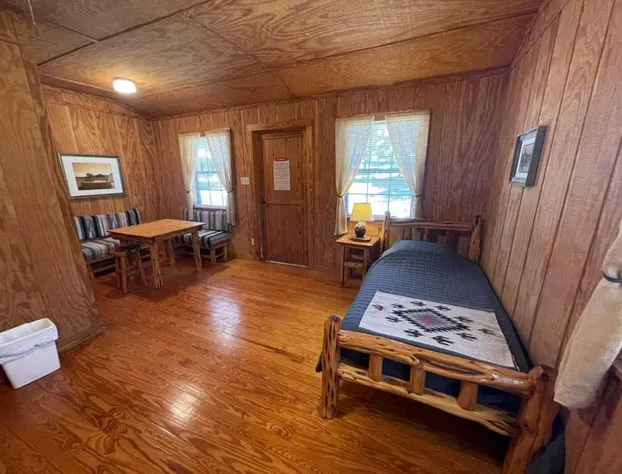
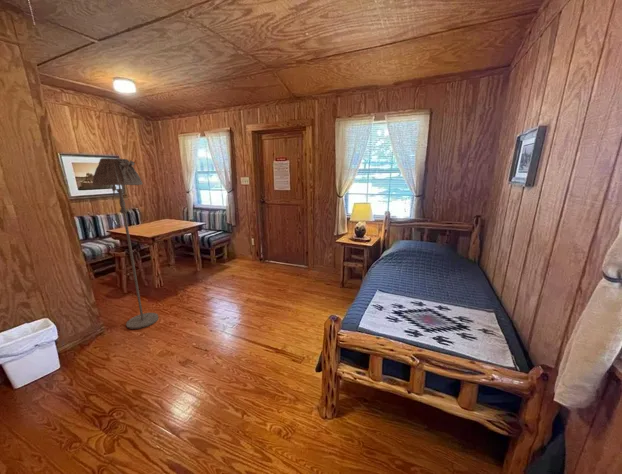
+ floor lamp (129, 246)
